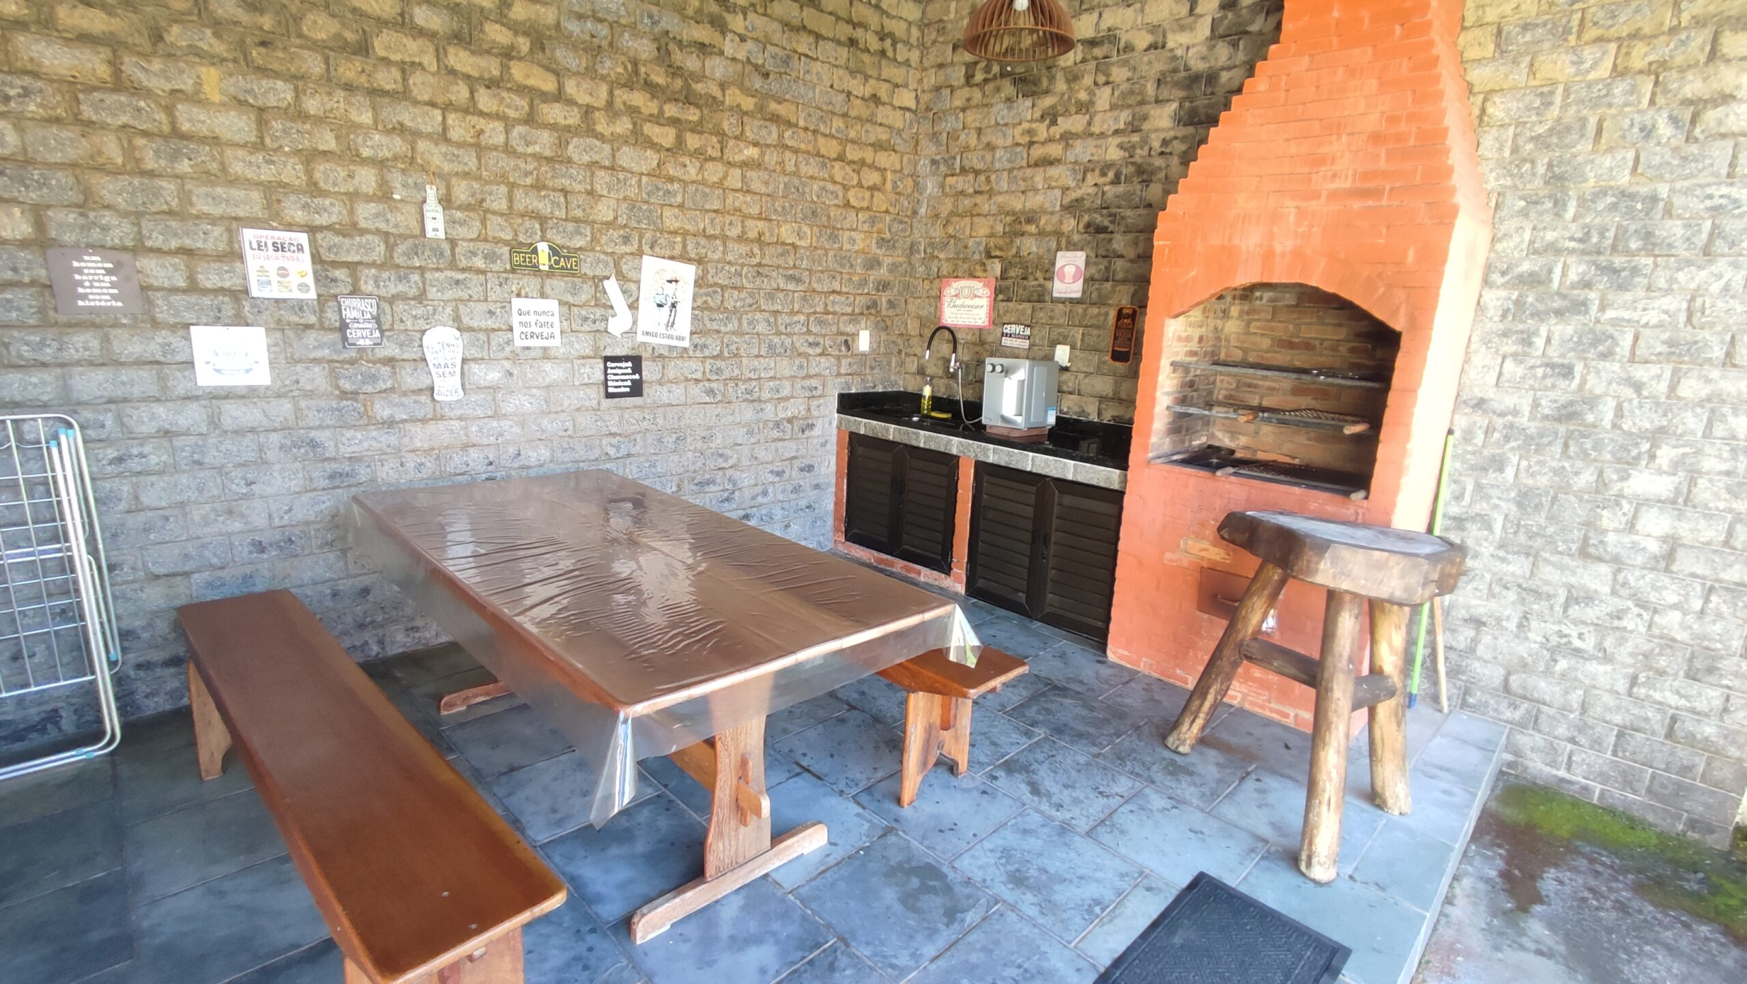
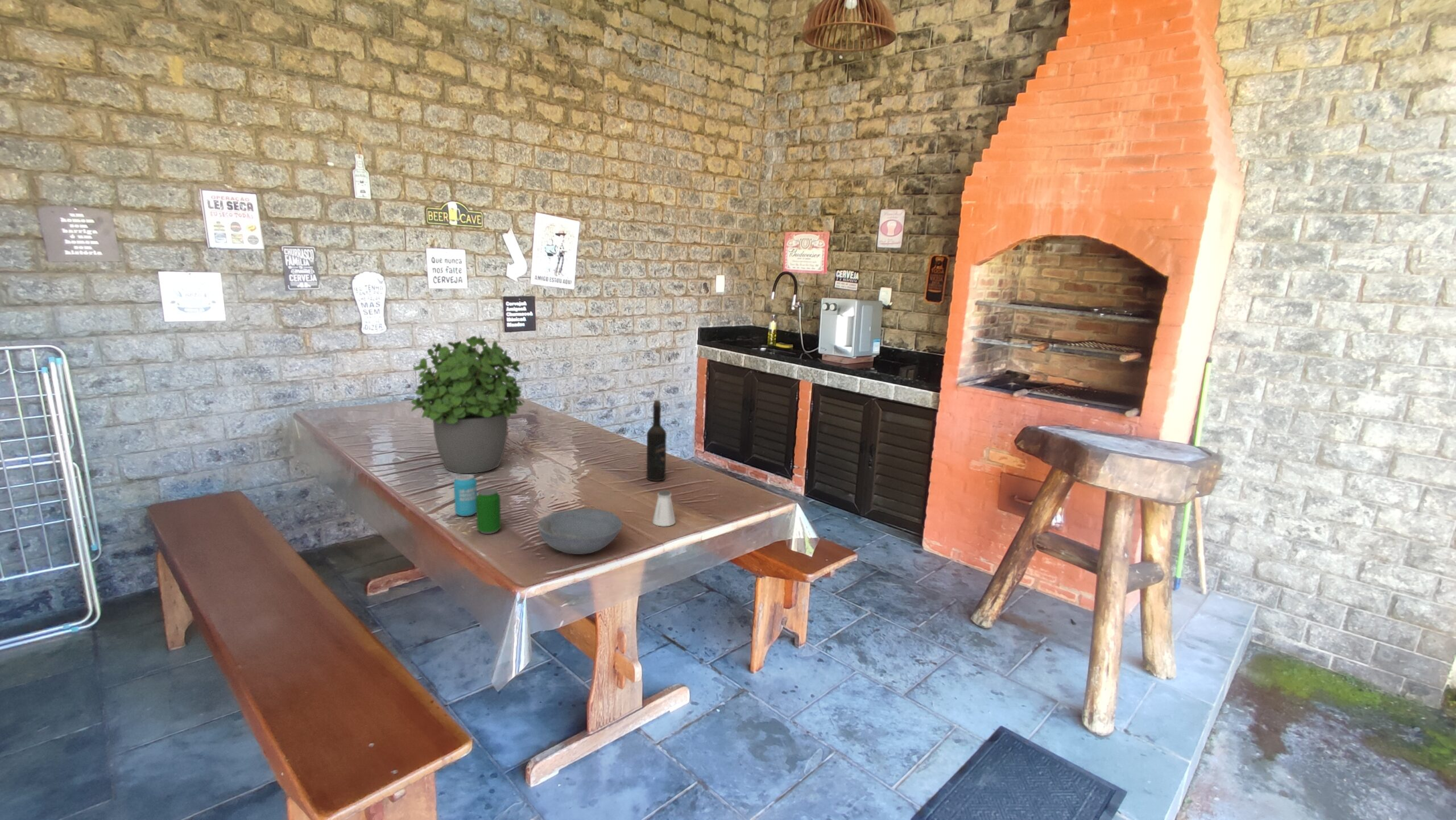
+ potted plant (471, 400)
+ wine bottle (656, 440)
+ saltshaker (664, 507)
+ bowl (581, 535)
+ beverage can (489, 511)
+ beverage can (465, 495)
